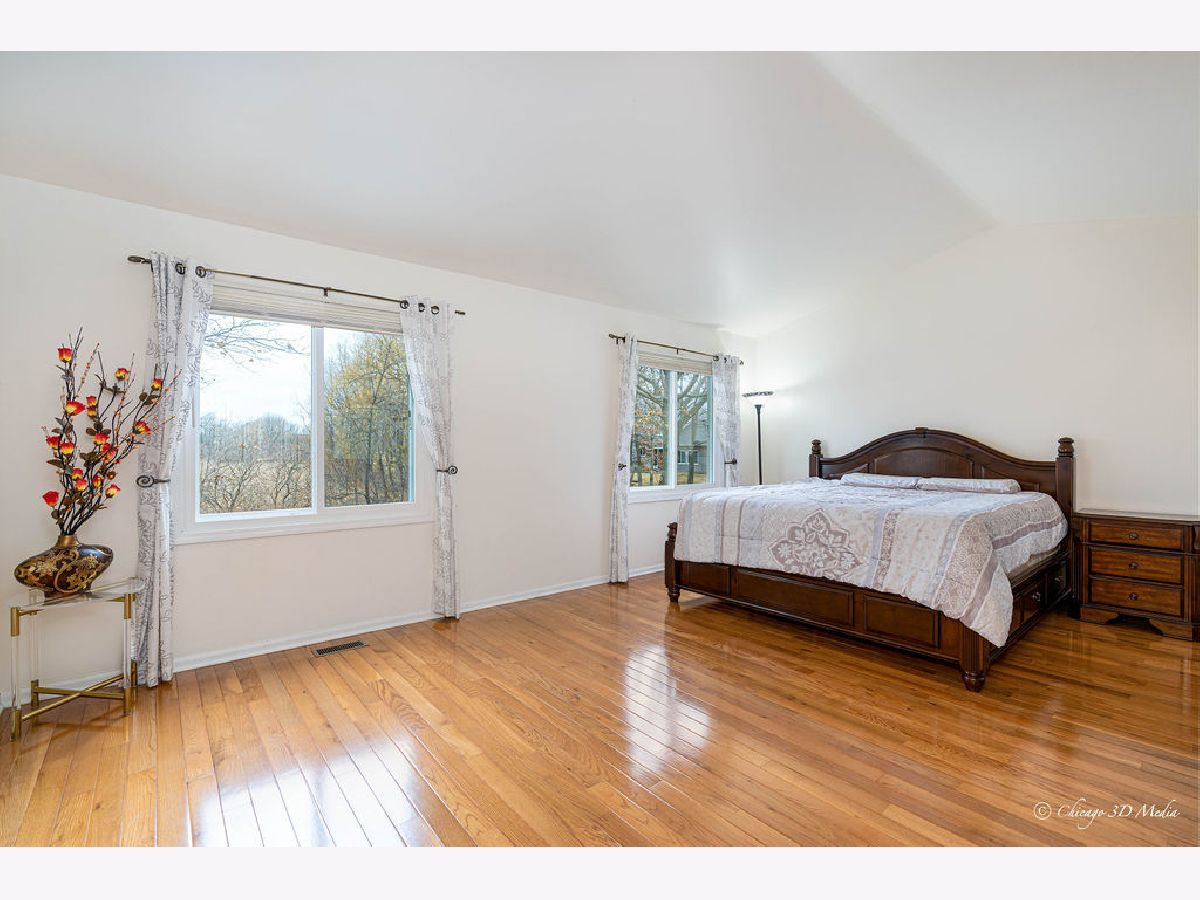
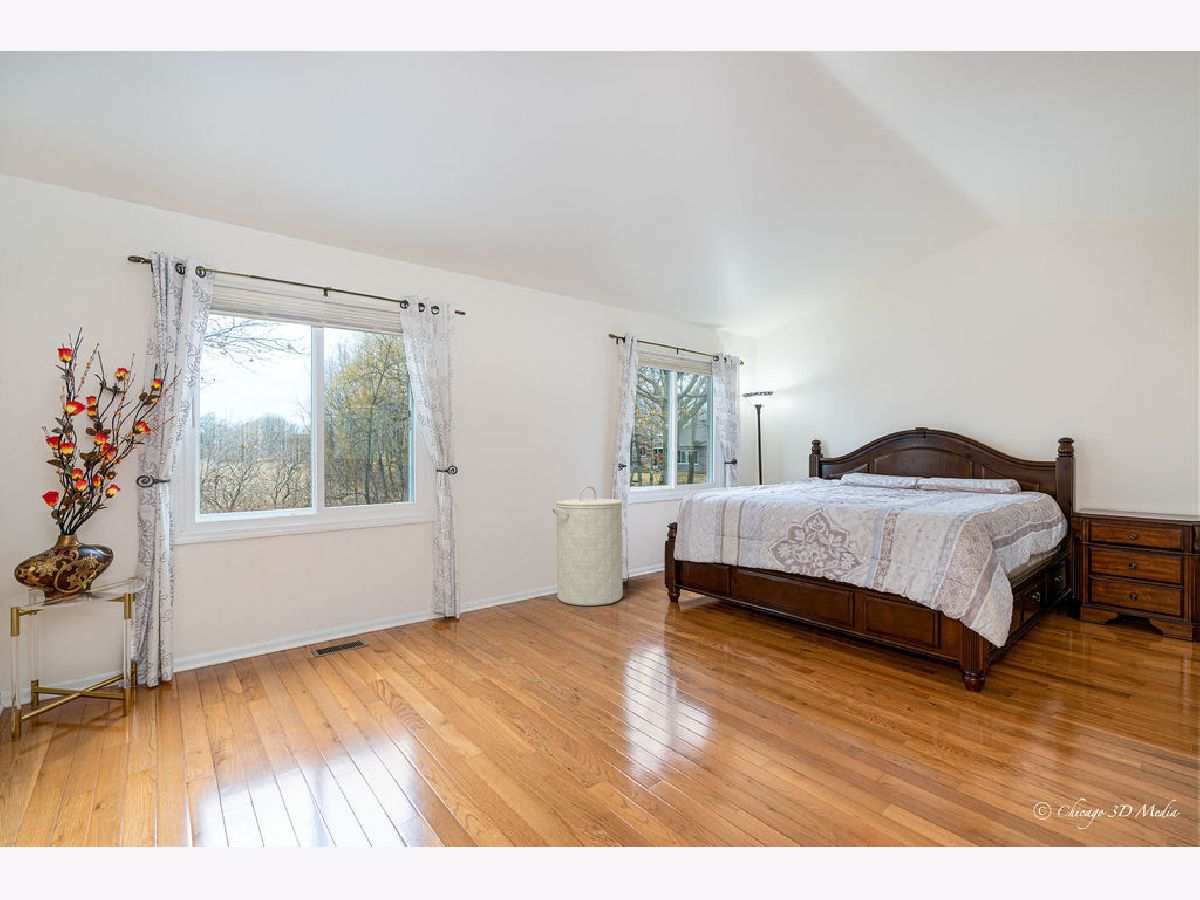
+ laundry hamper (589, 541)
